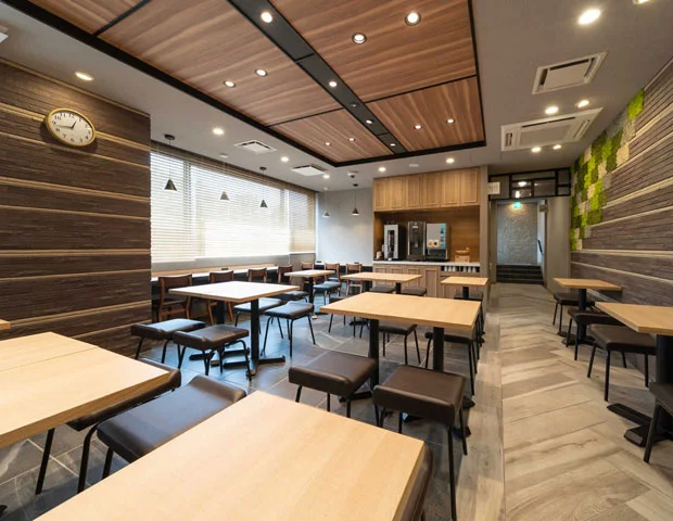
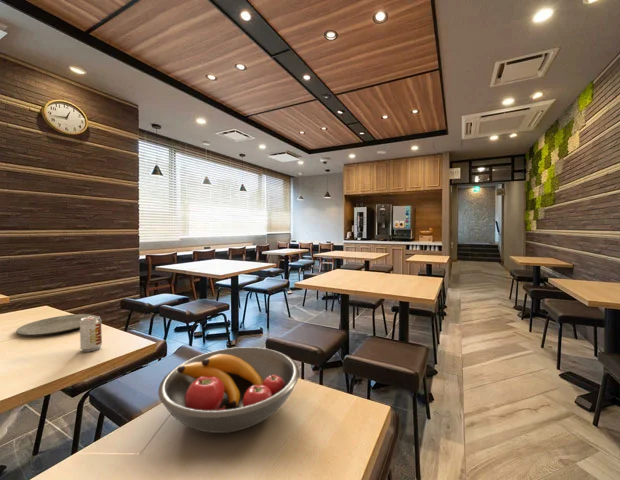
+ beverage can (91, 333)
+ fruit bowl (233, 386)
+ plate (59, 324)
